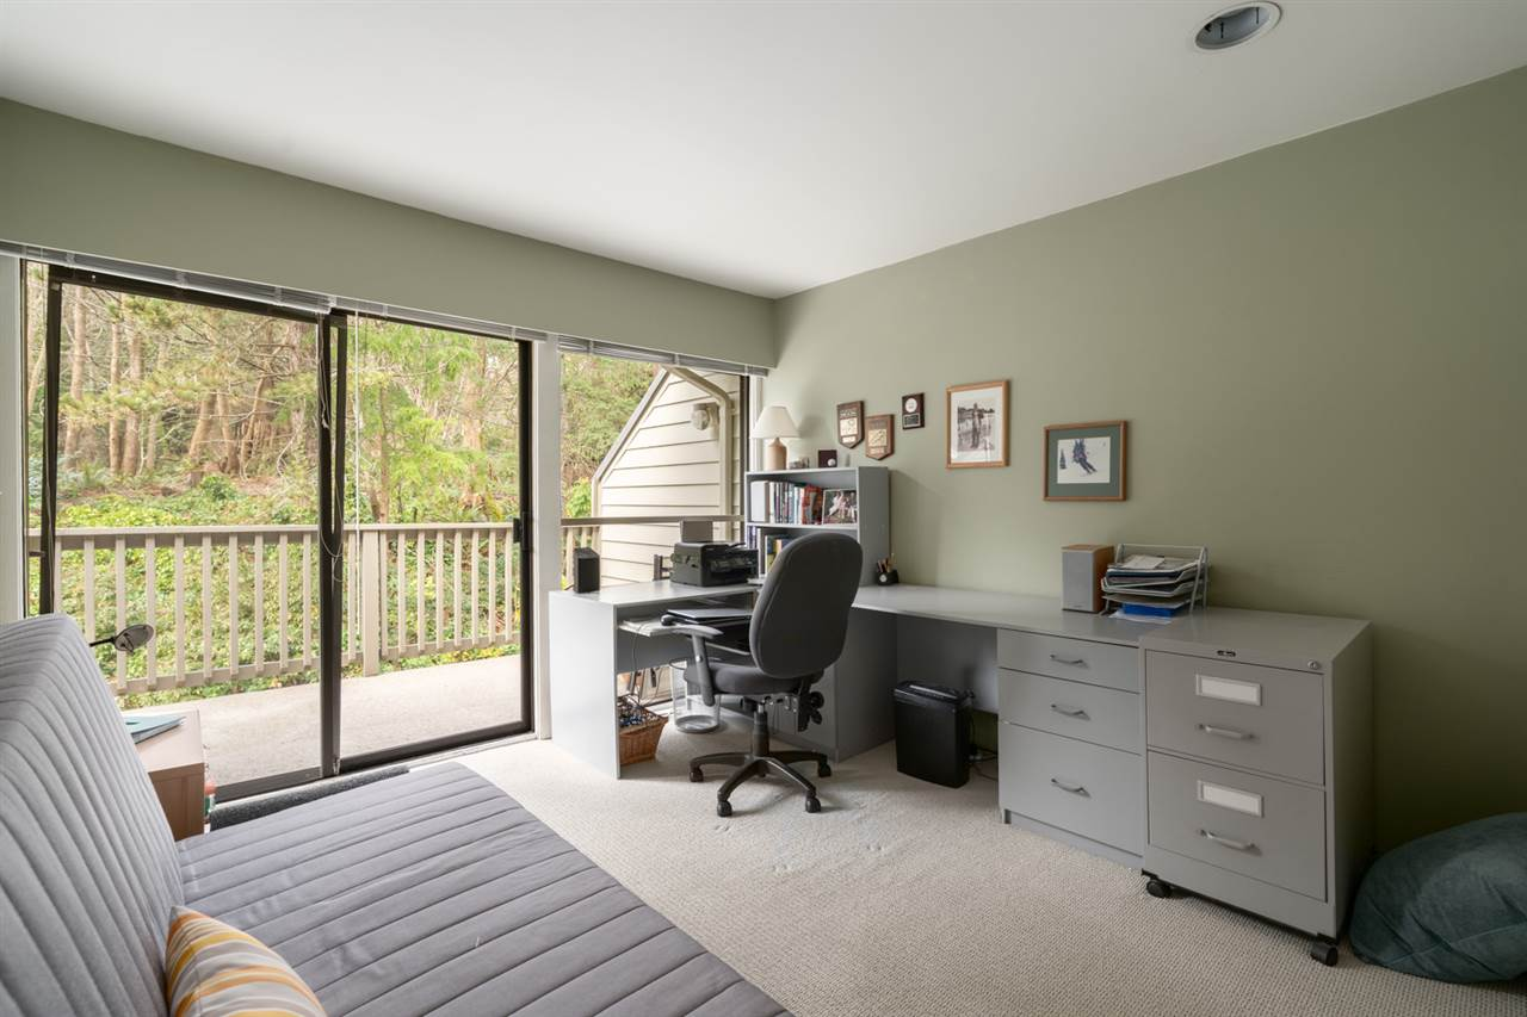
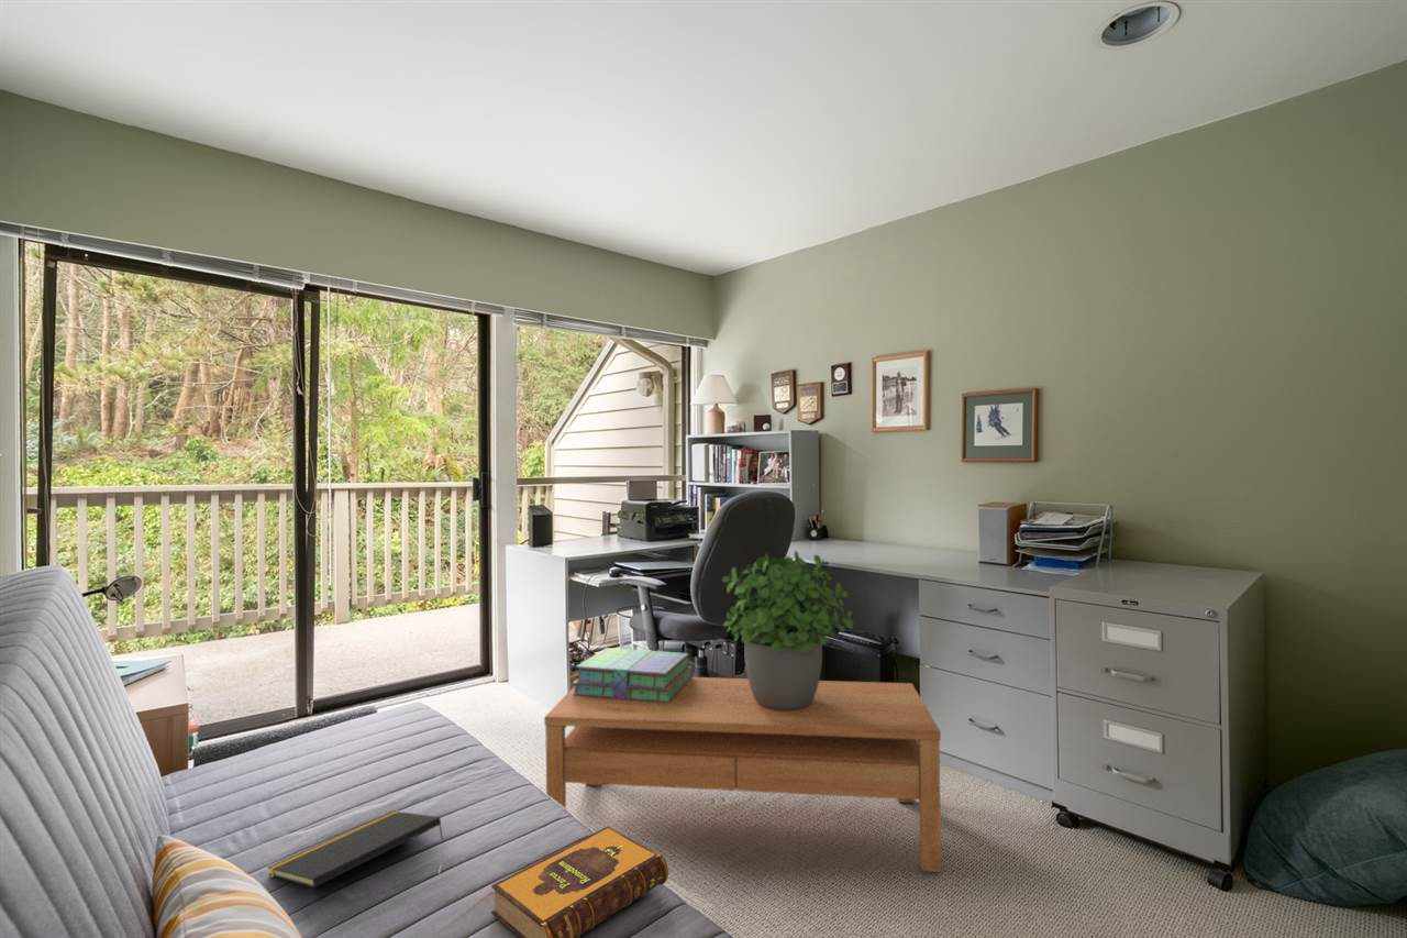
+ hardback book (583, 885)
+ coffee table (740, 760)
+ potted plant (786, 625)
+ notepad (357, 845)
+ stack of books (634, 672)
